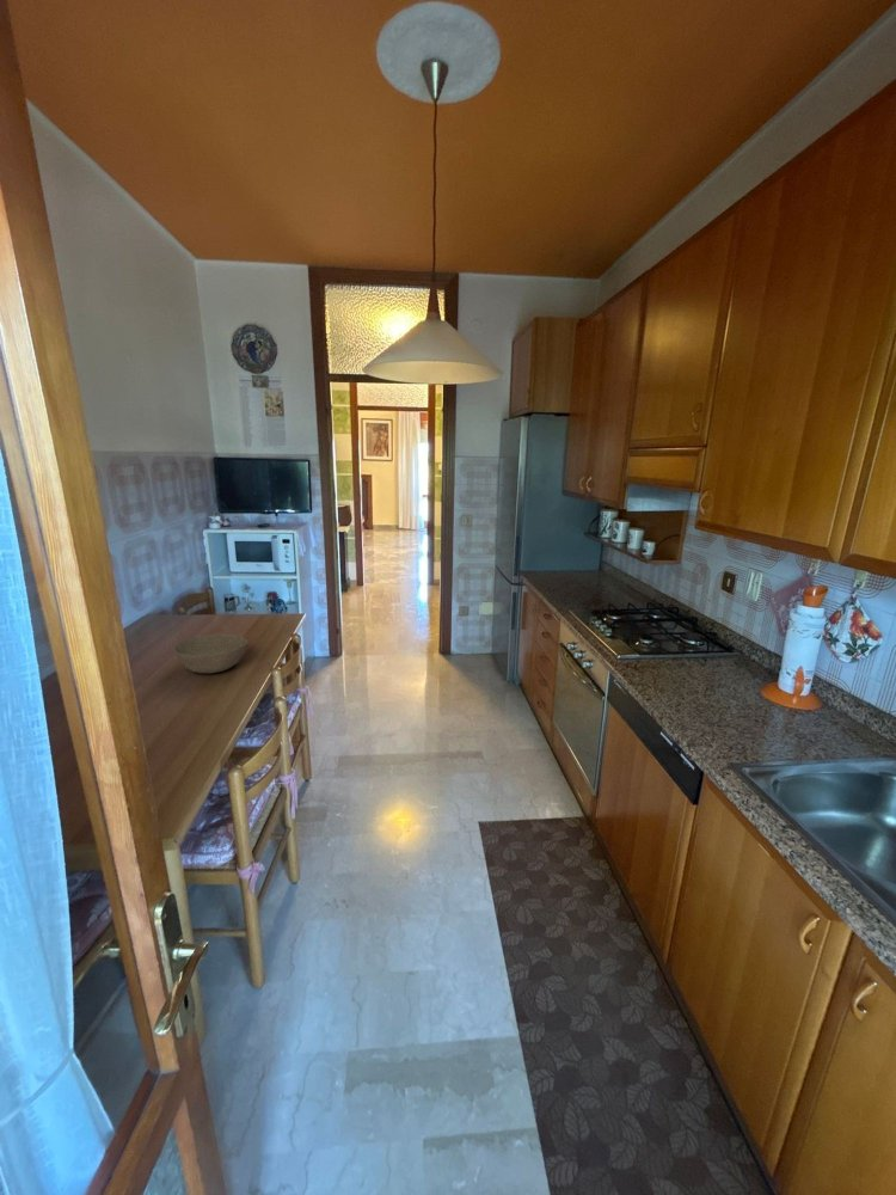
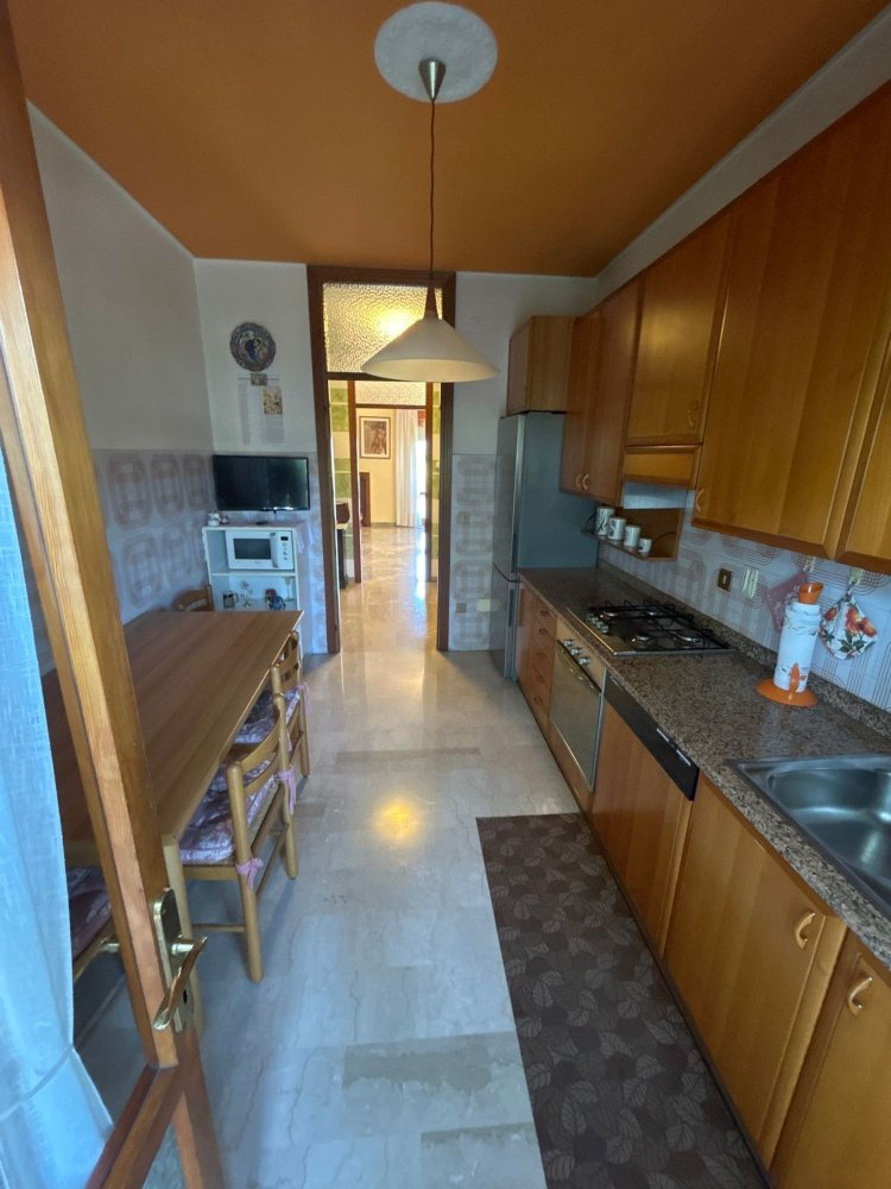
- bowl (213, 655)
